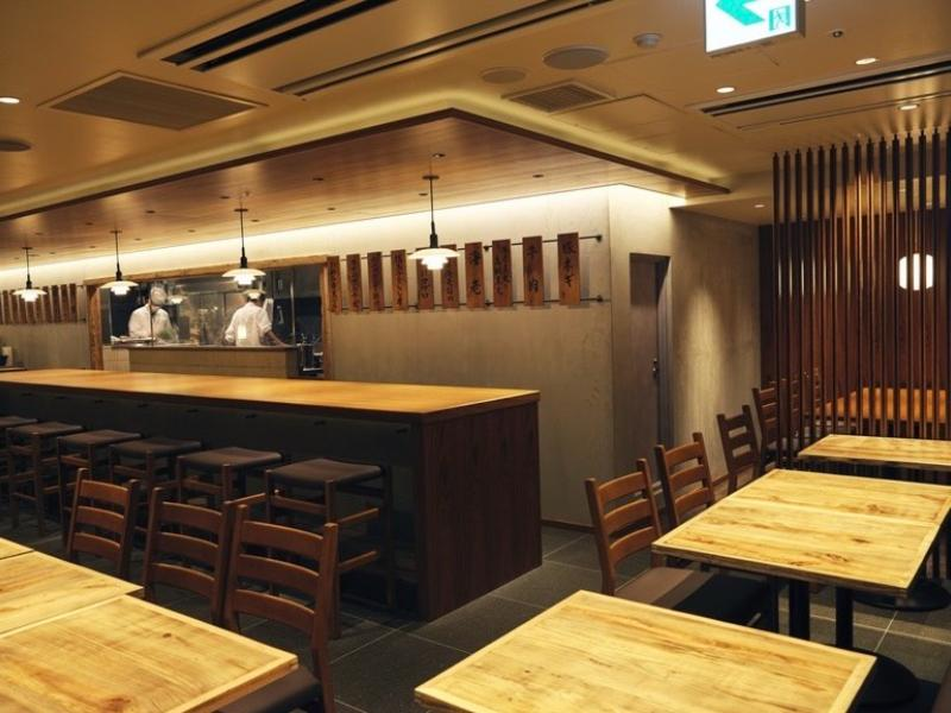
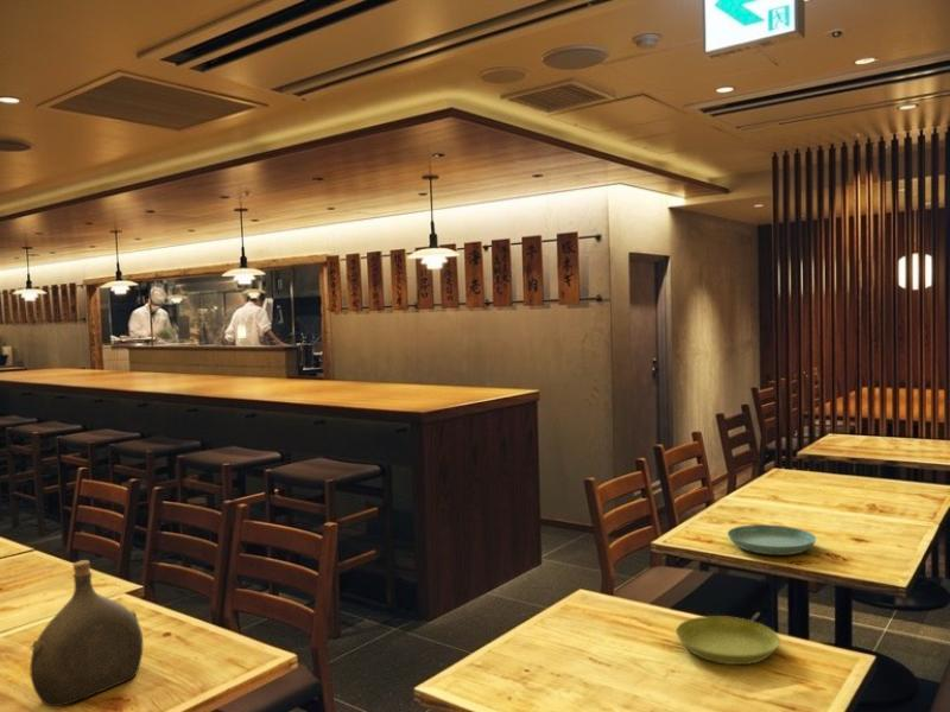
+ saucer (771, 540)
+ saucer (727, 641)
+ water jug (87, 624)
